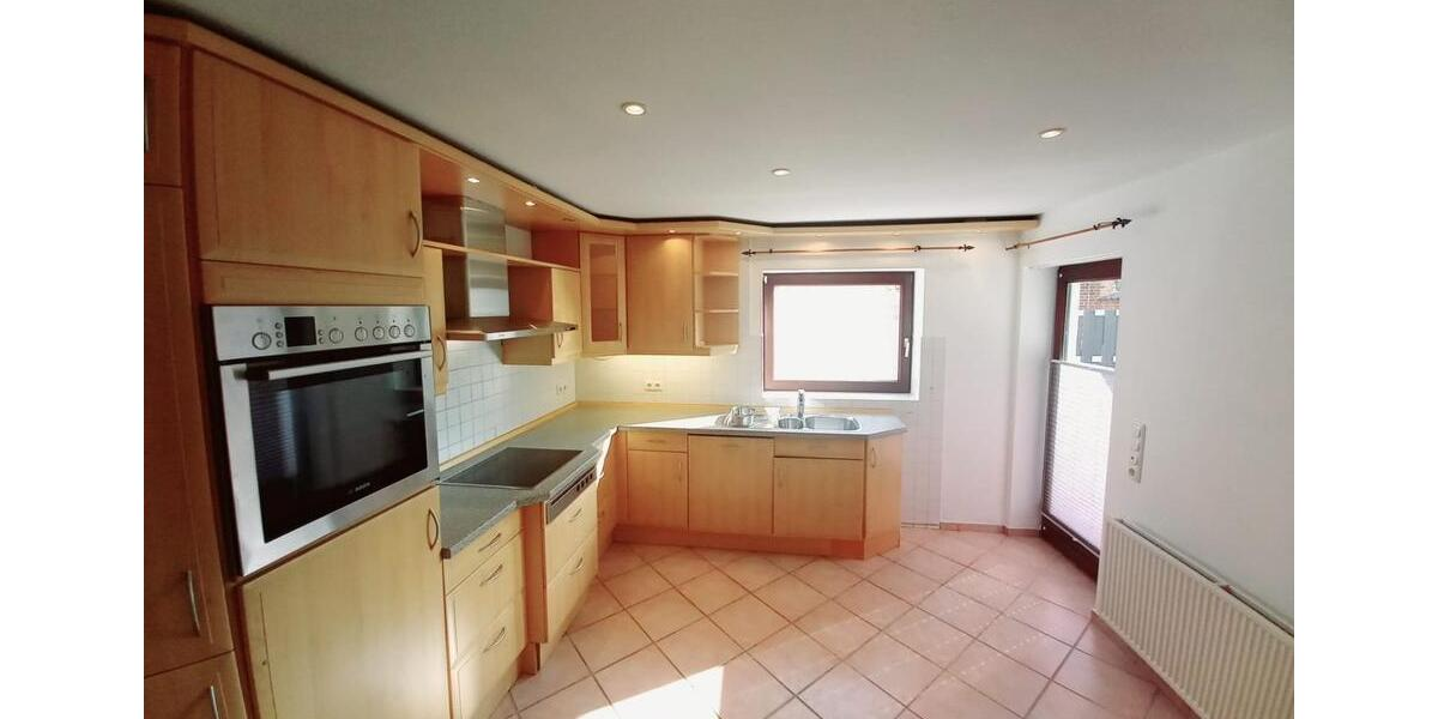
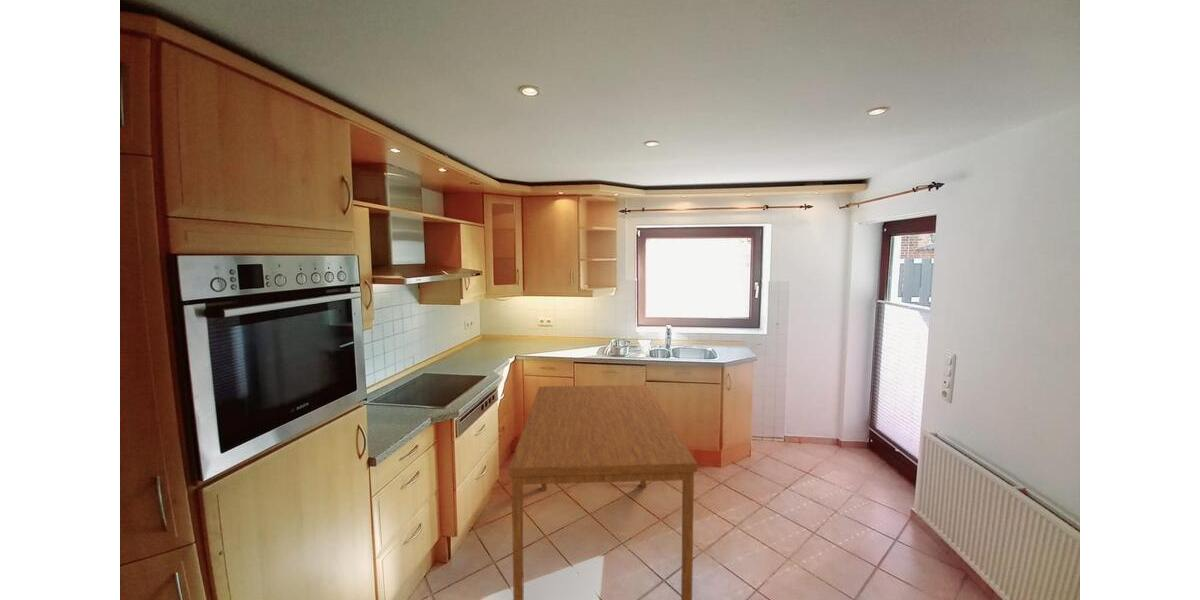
+ dining table (597, 479)
